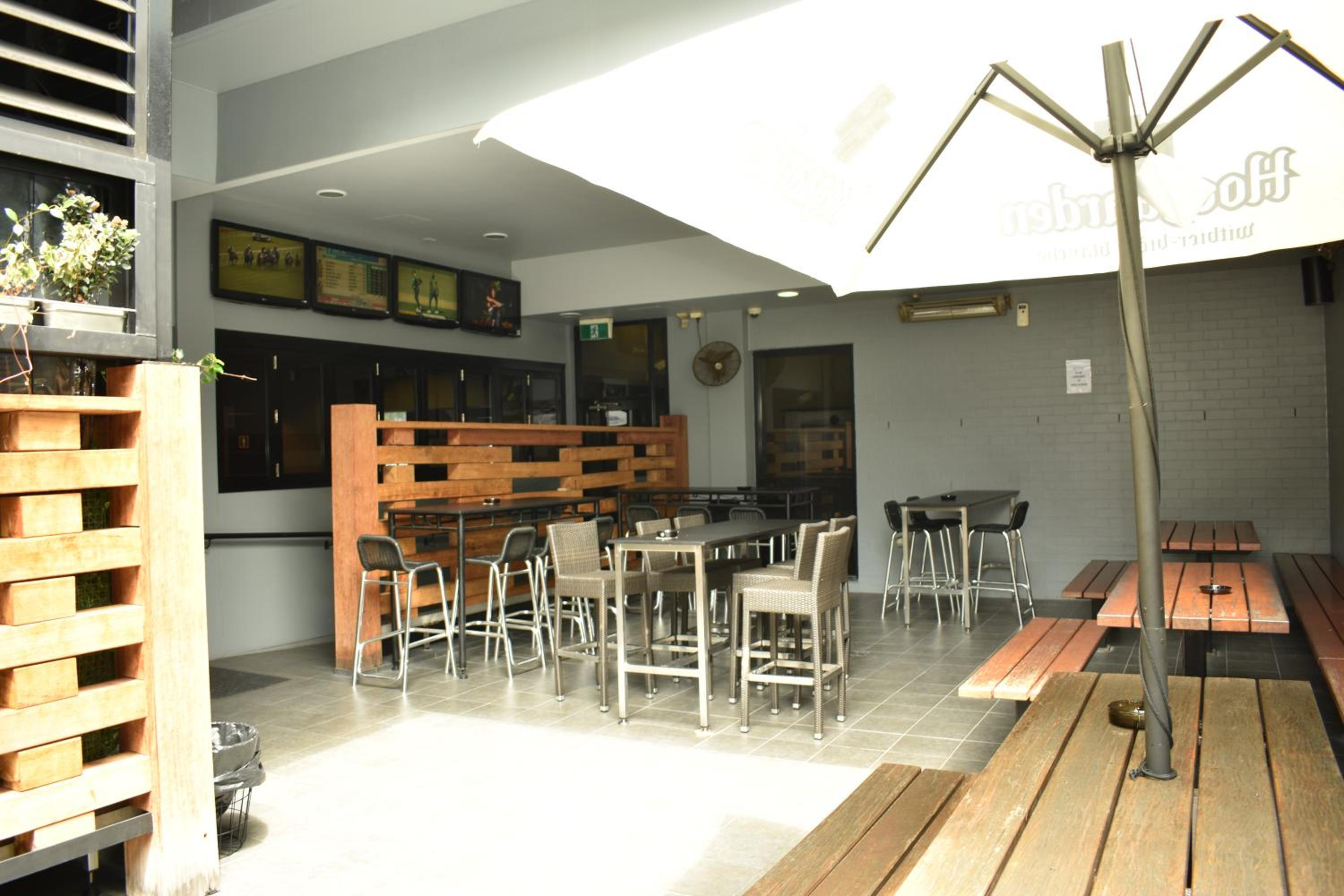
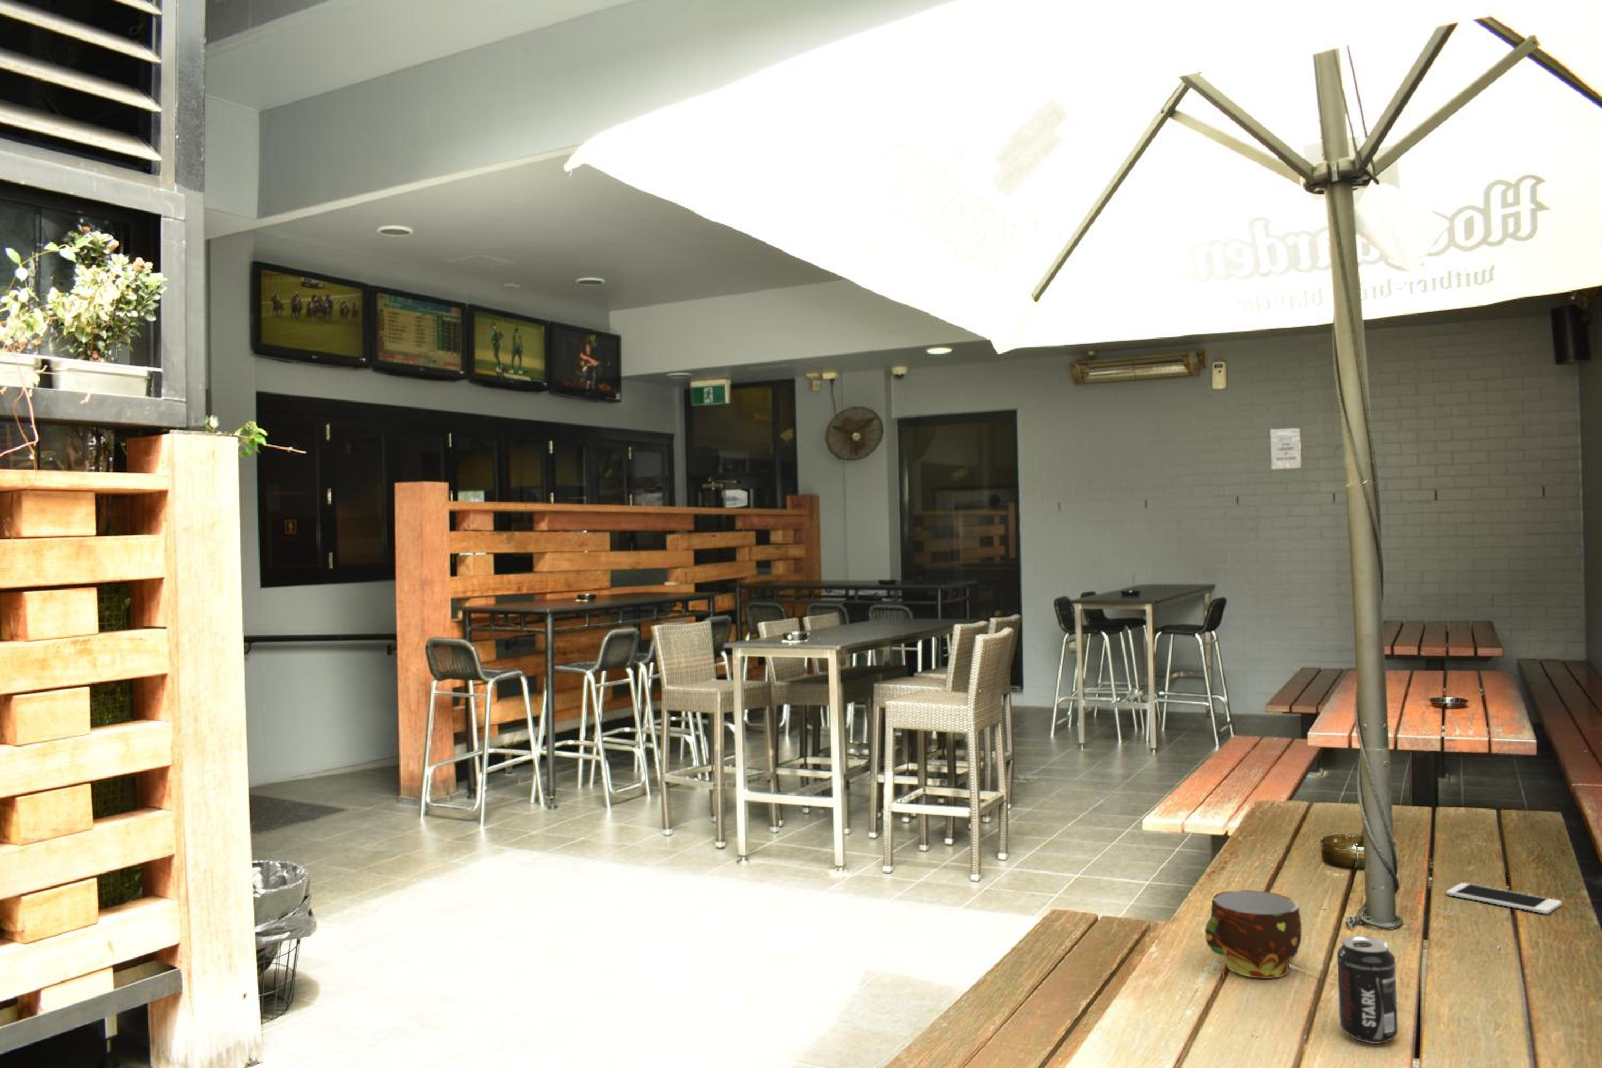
+ cell phone (1503, 898)
+ cup (1254, 936)
+ beverage can (1367, 989)
